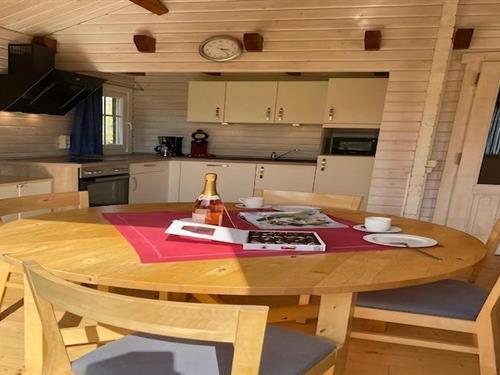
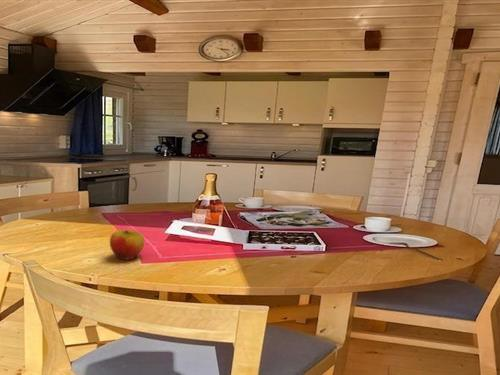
+ apple (127, 243)
